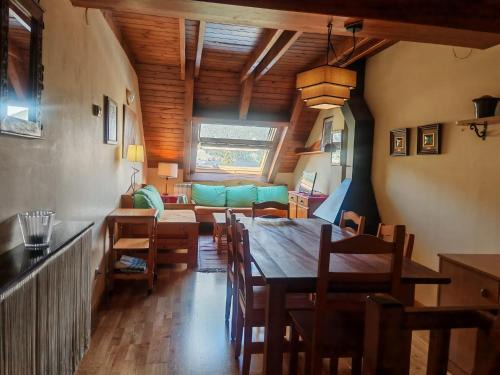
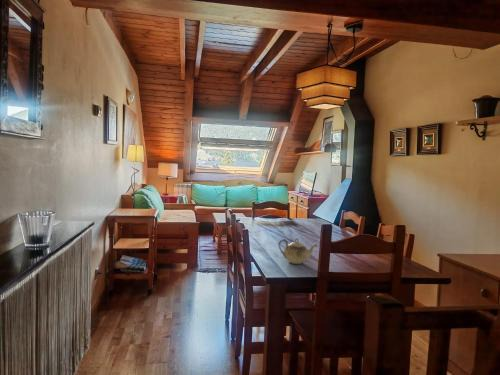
+ teapot (298, 250)
